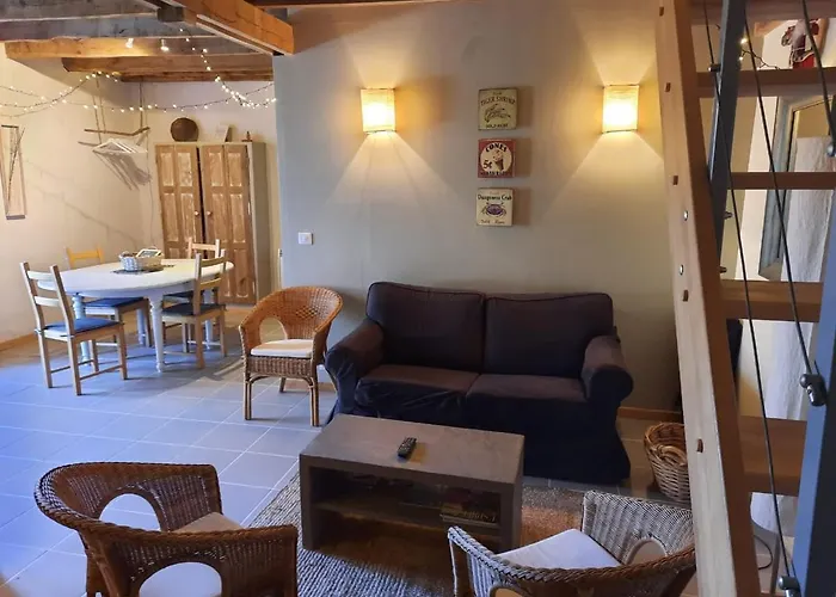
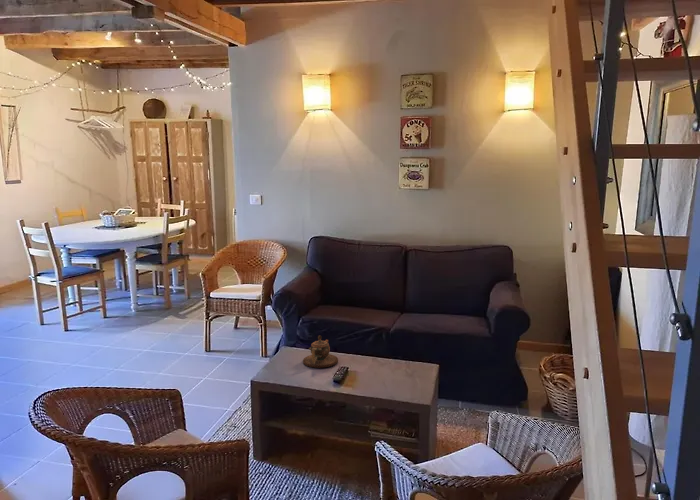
+ teapot (320, 348)
